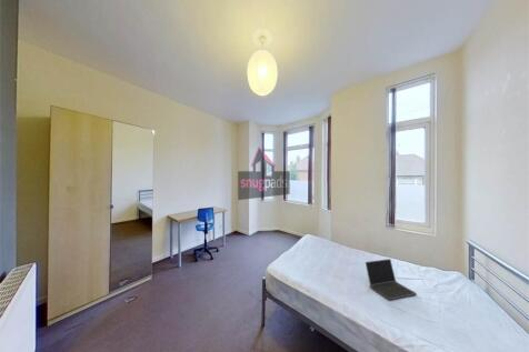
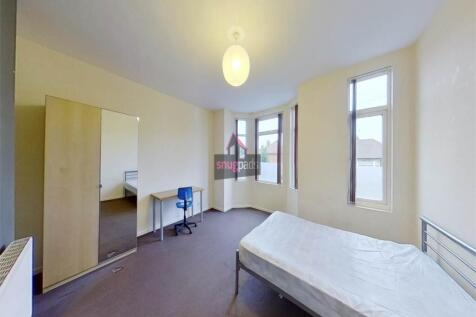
- laptop computer (389, 278)
